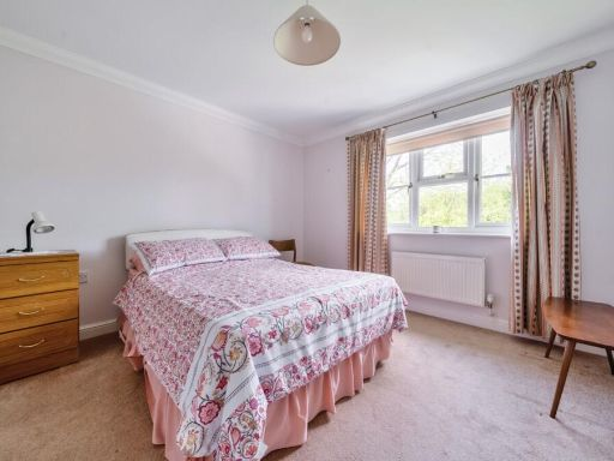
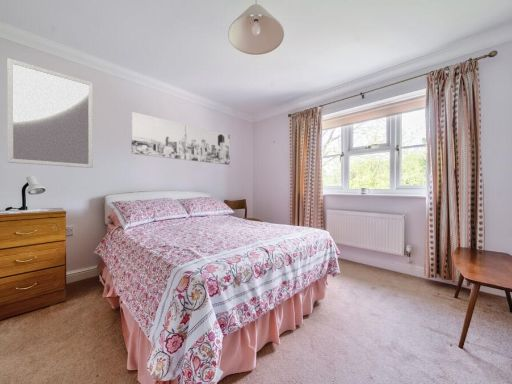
+ wall art (188, 142)
+ home mirror (54, 118)
